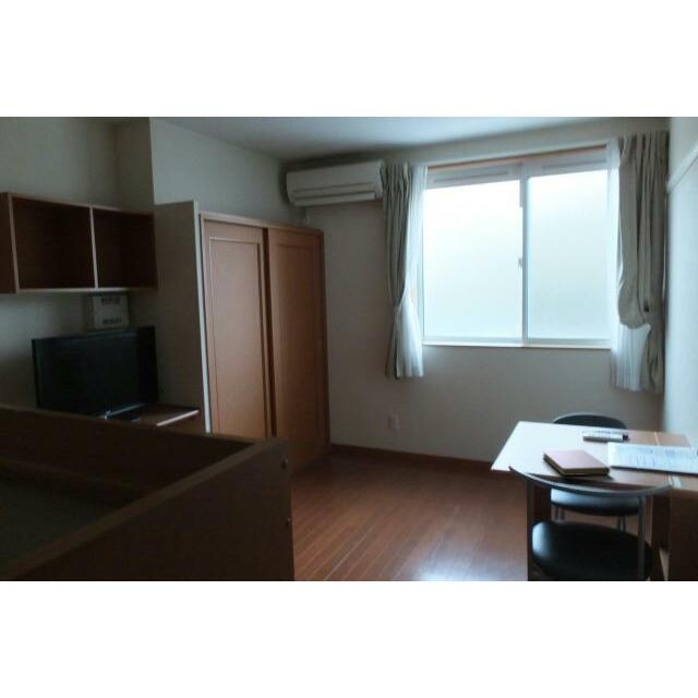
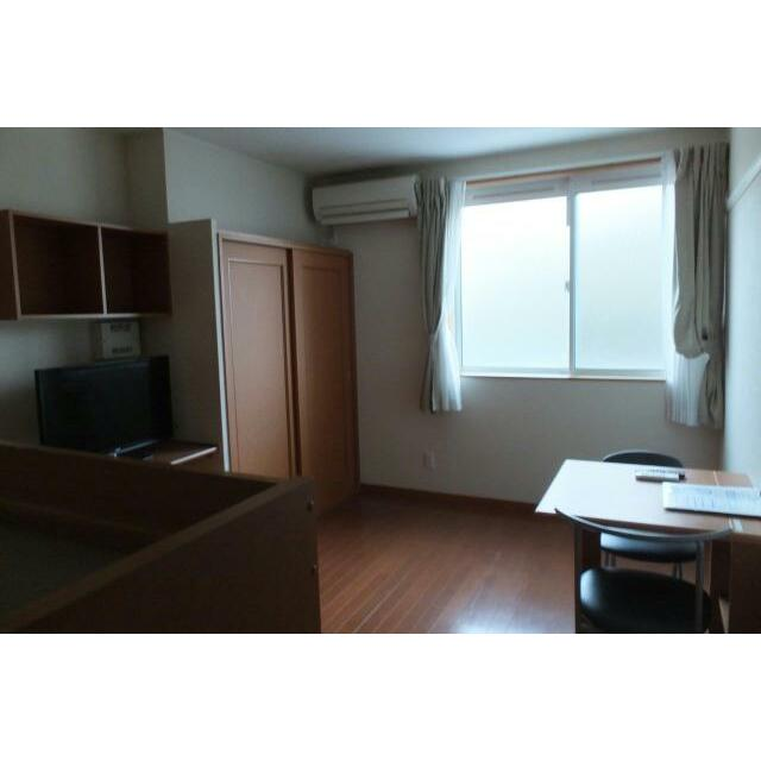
- notebook (574, 461)
